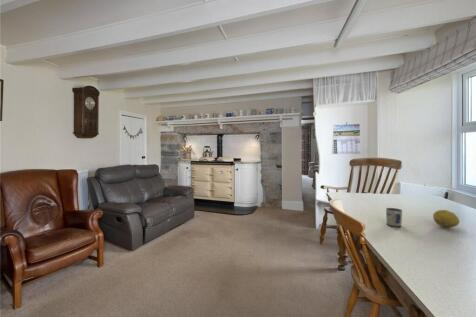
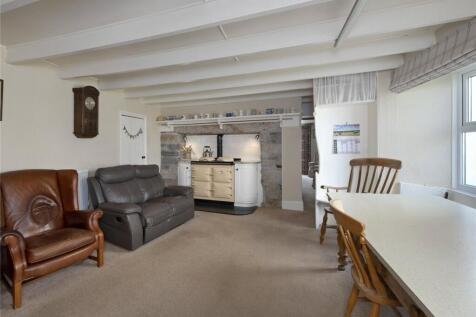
- fruit (445, 218)
- mug (394, 217)
